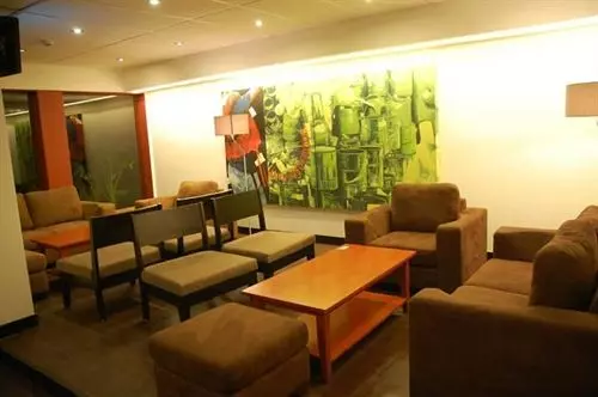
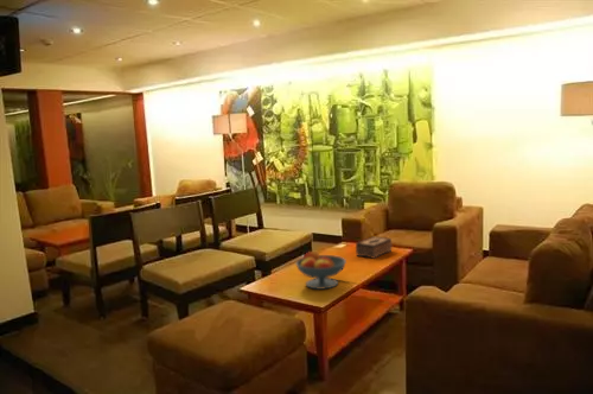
+ tissue box (374, 247)
+ fruit bowl (320, 268)
